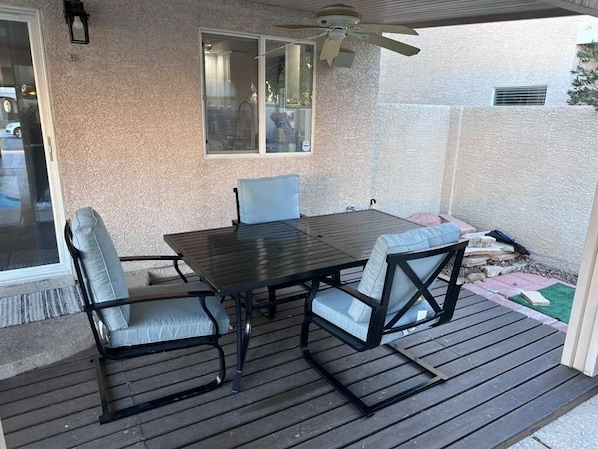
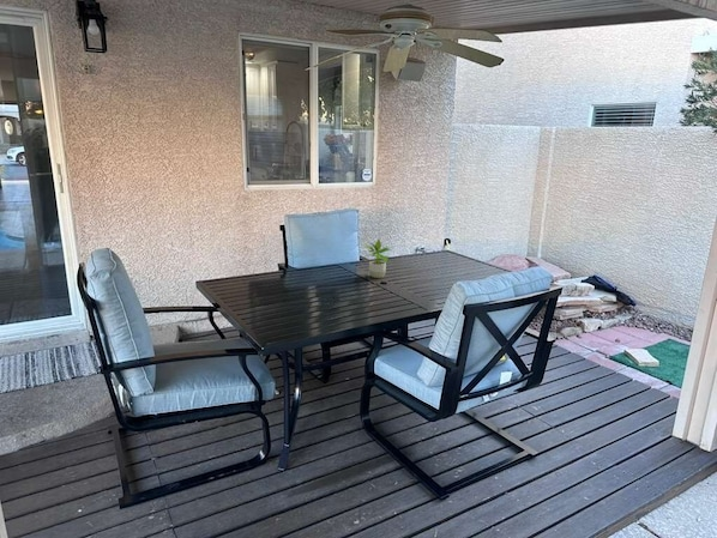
+ potted plant (376, 259)
